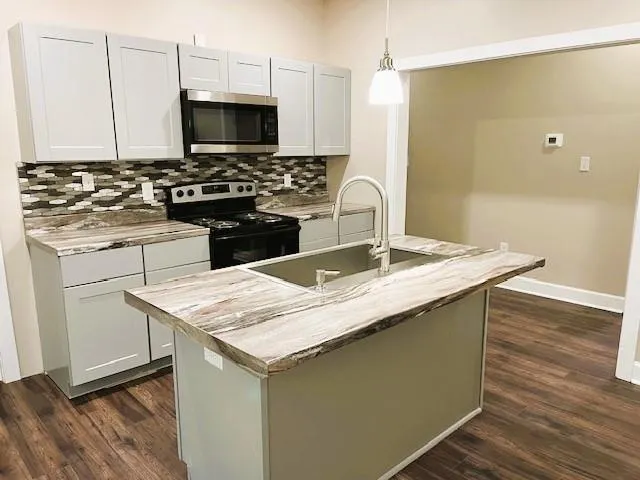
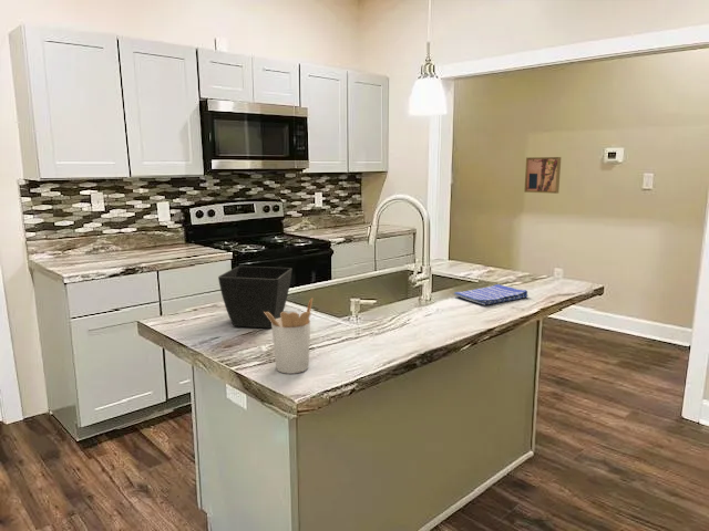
+ utensil holder (292, 336)
+ flower pot (257, 296)
+ wall art (542, 175)
+ dish towel (491, 293)
